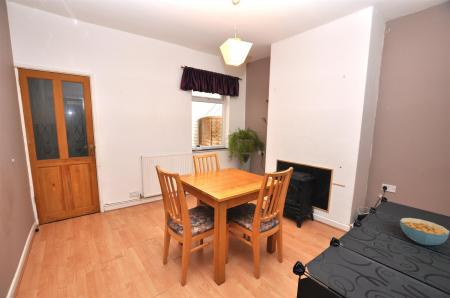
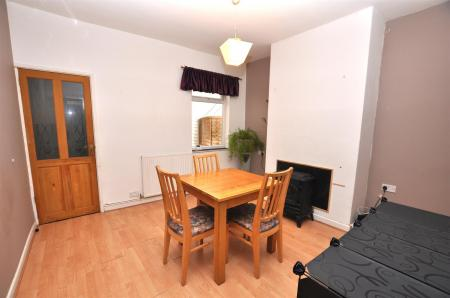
- cereal bowl (422, 233)
